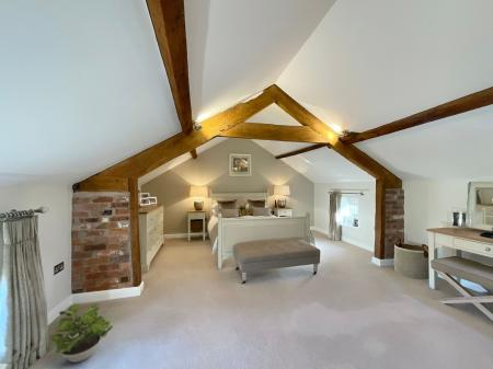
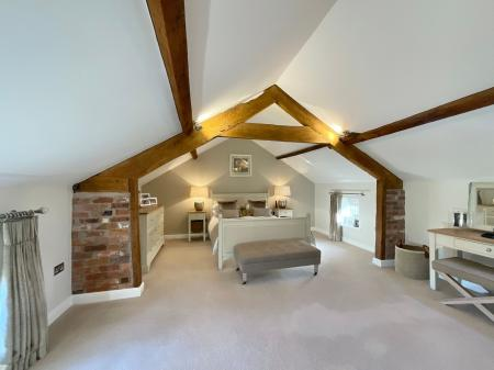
- potted plant (81, 332)
